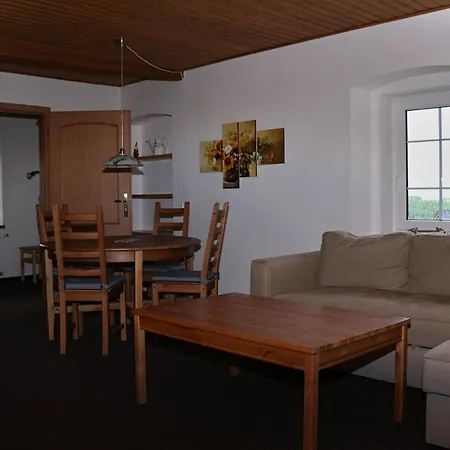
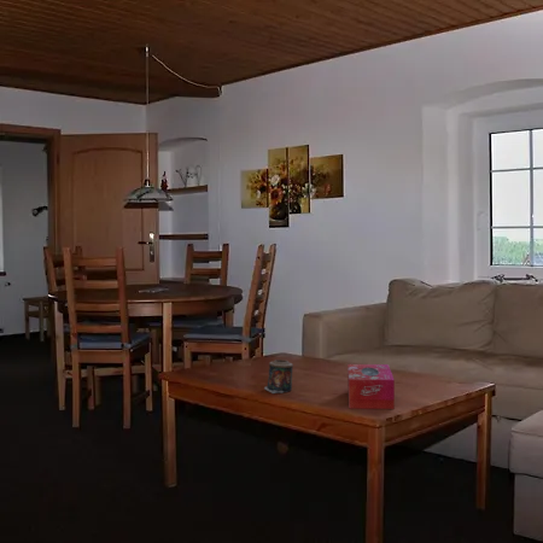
+ tissue box (369, 385)
+ candle (278, 375)
